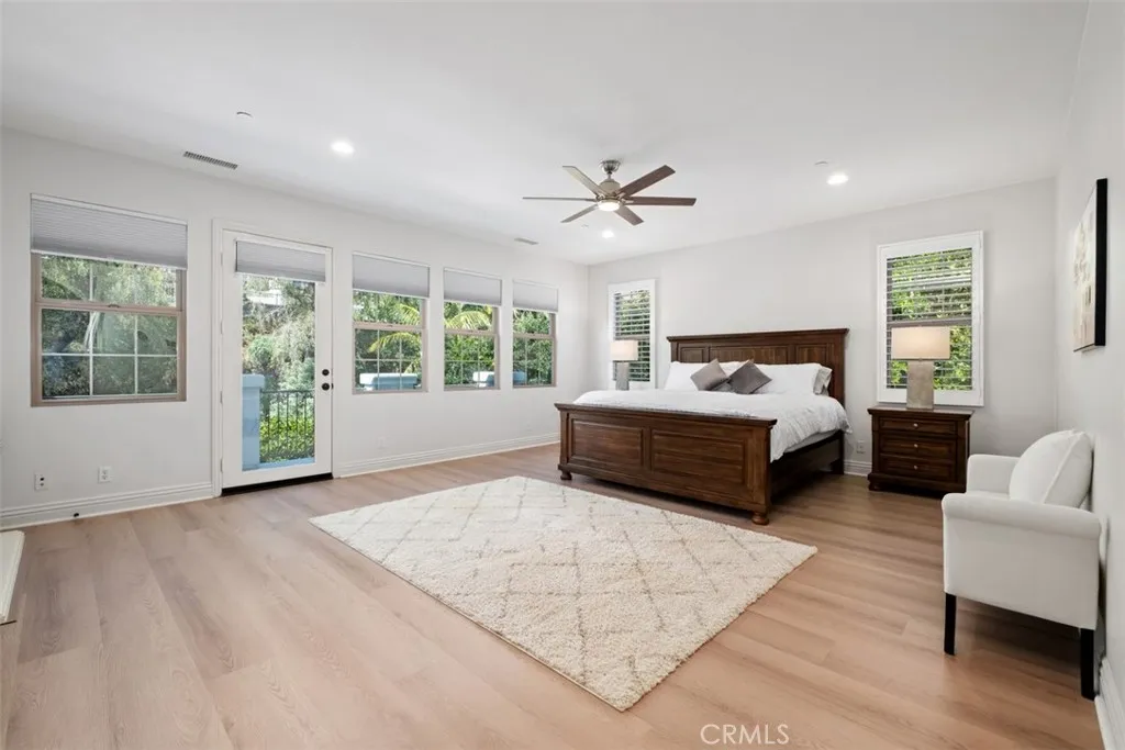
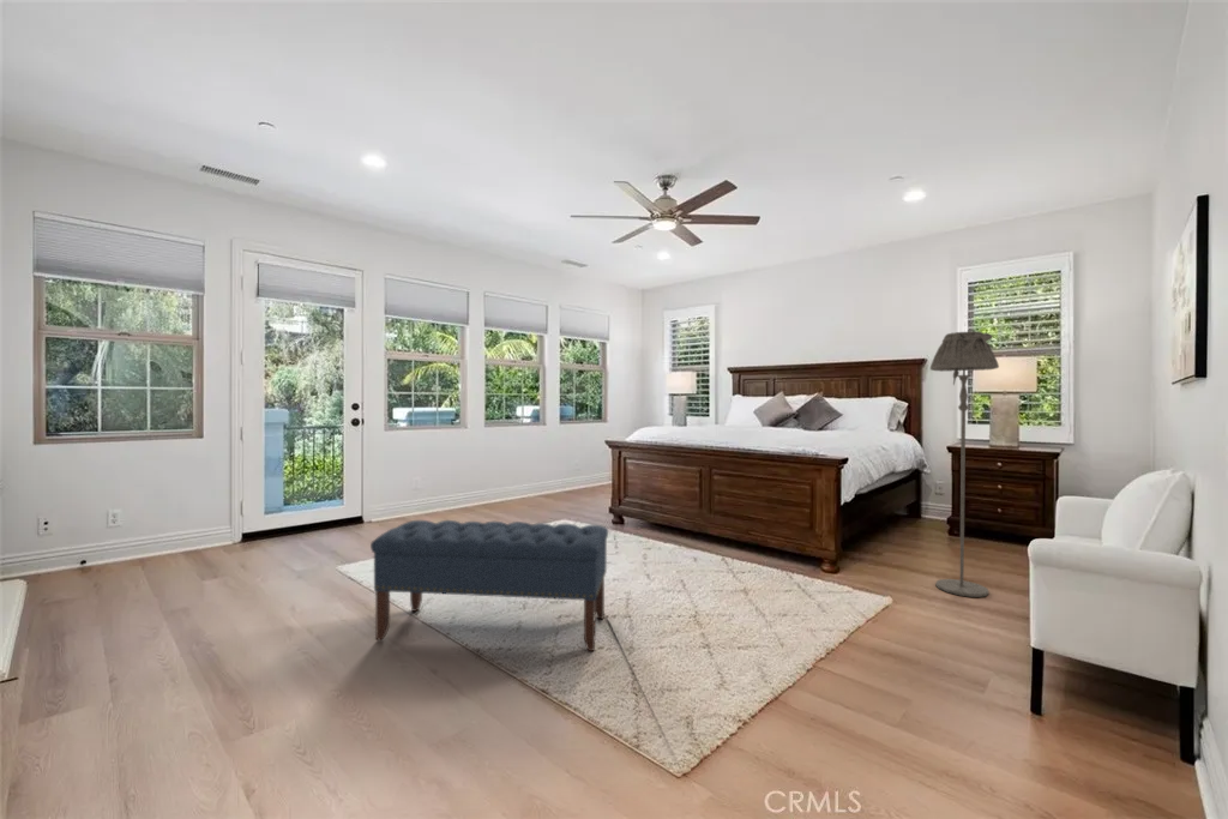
+ bench (495, 577)
+ floor lamp (962, 460)
